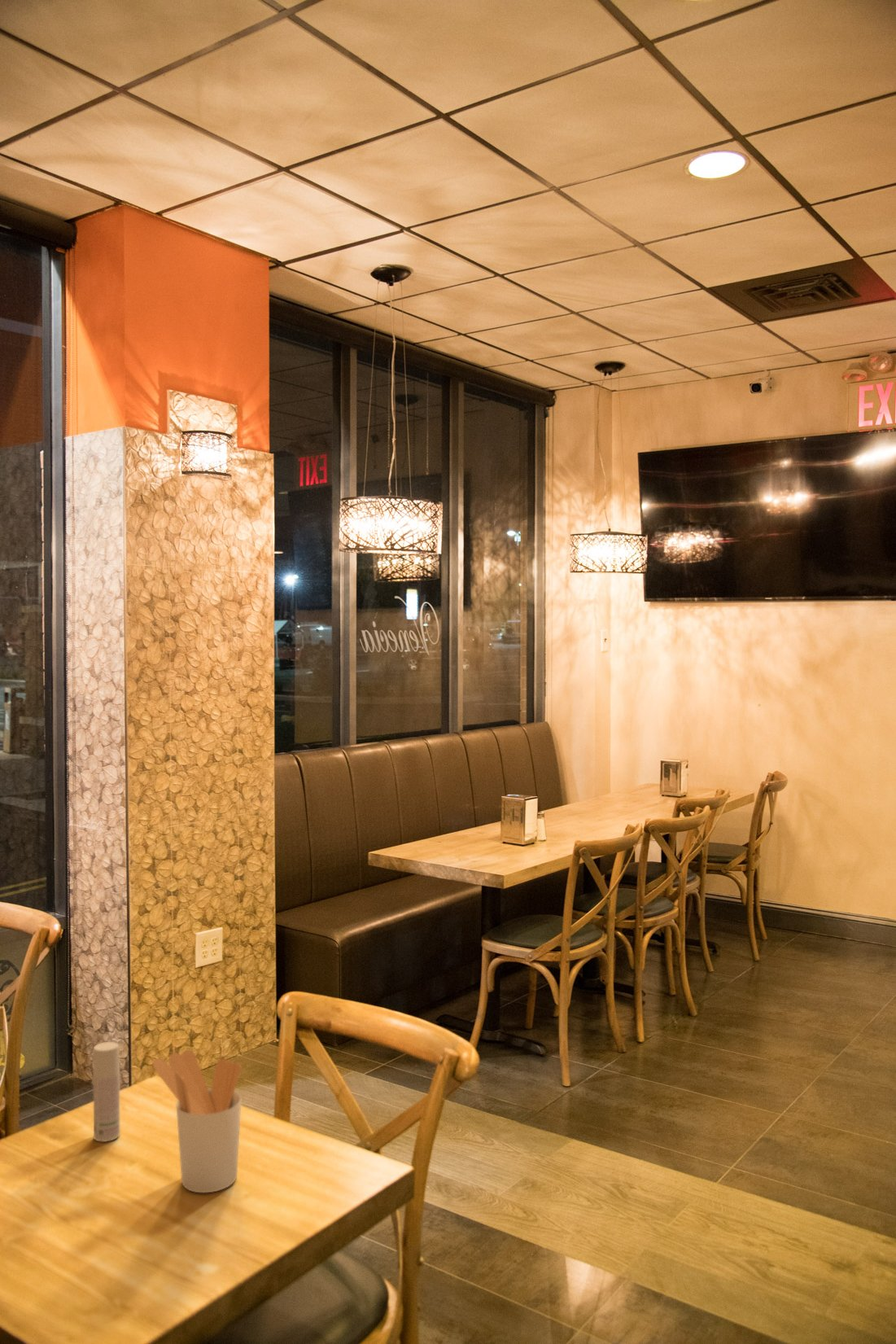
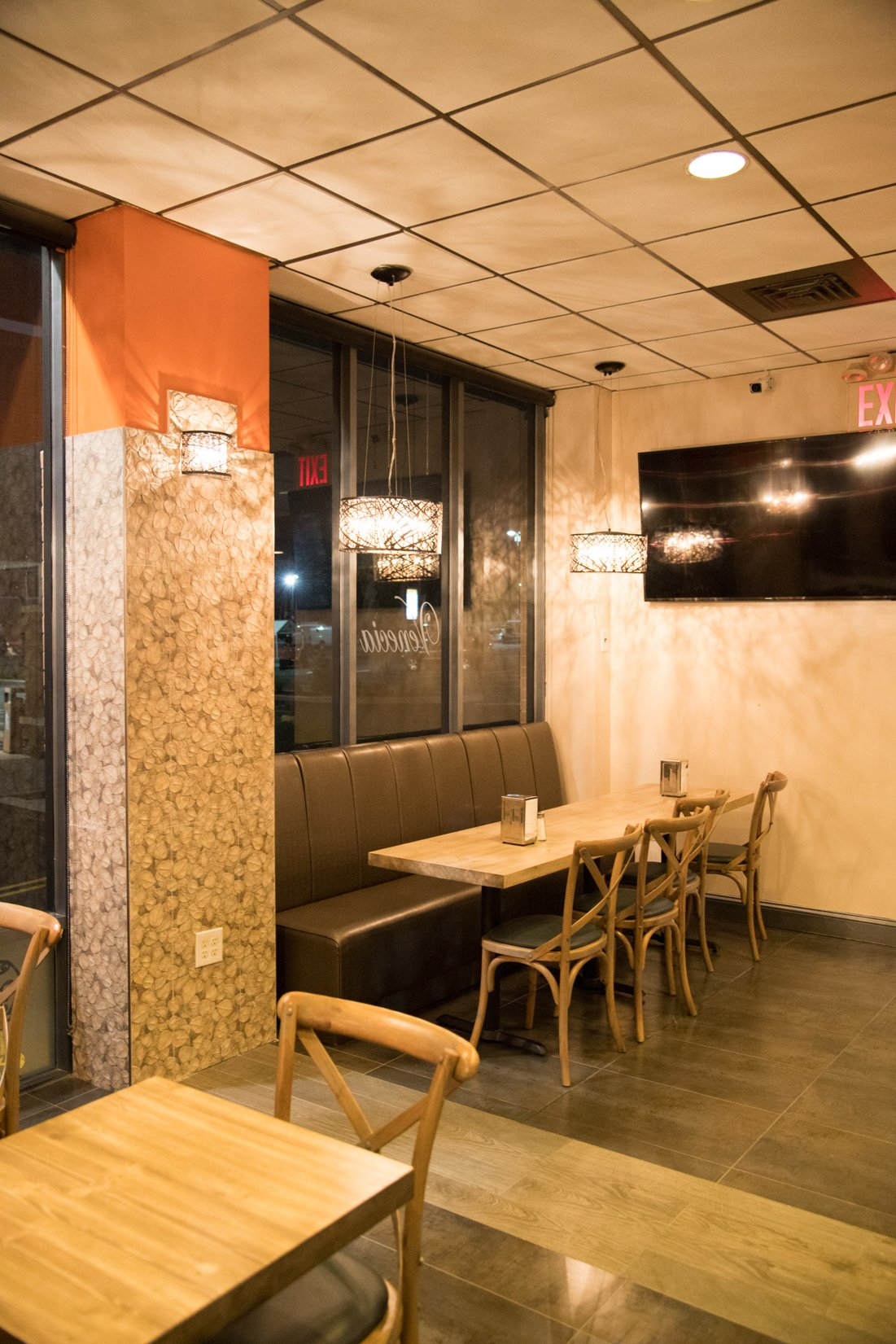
- bottle (106, 1091)
- utensil holder (197, 1116)
